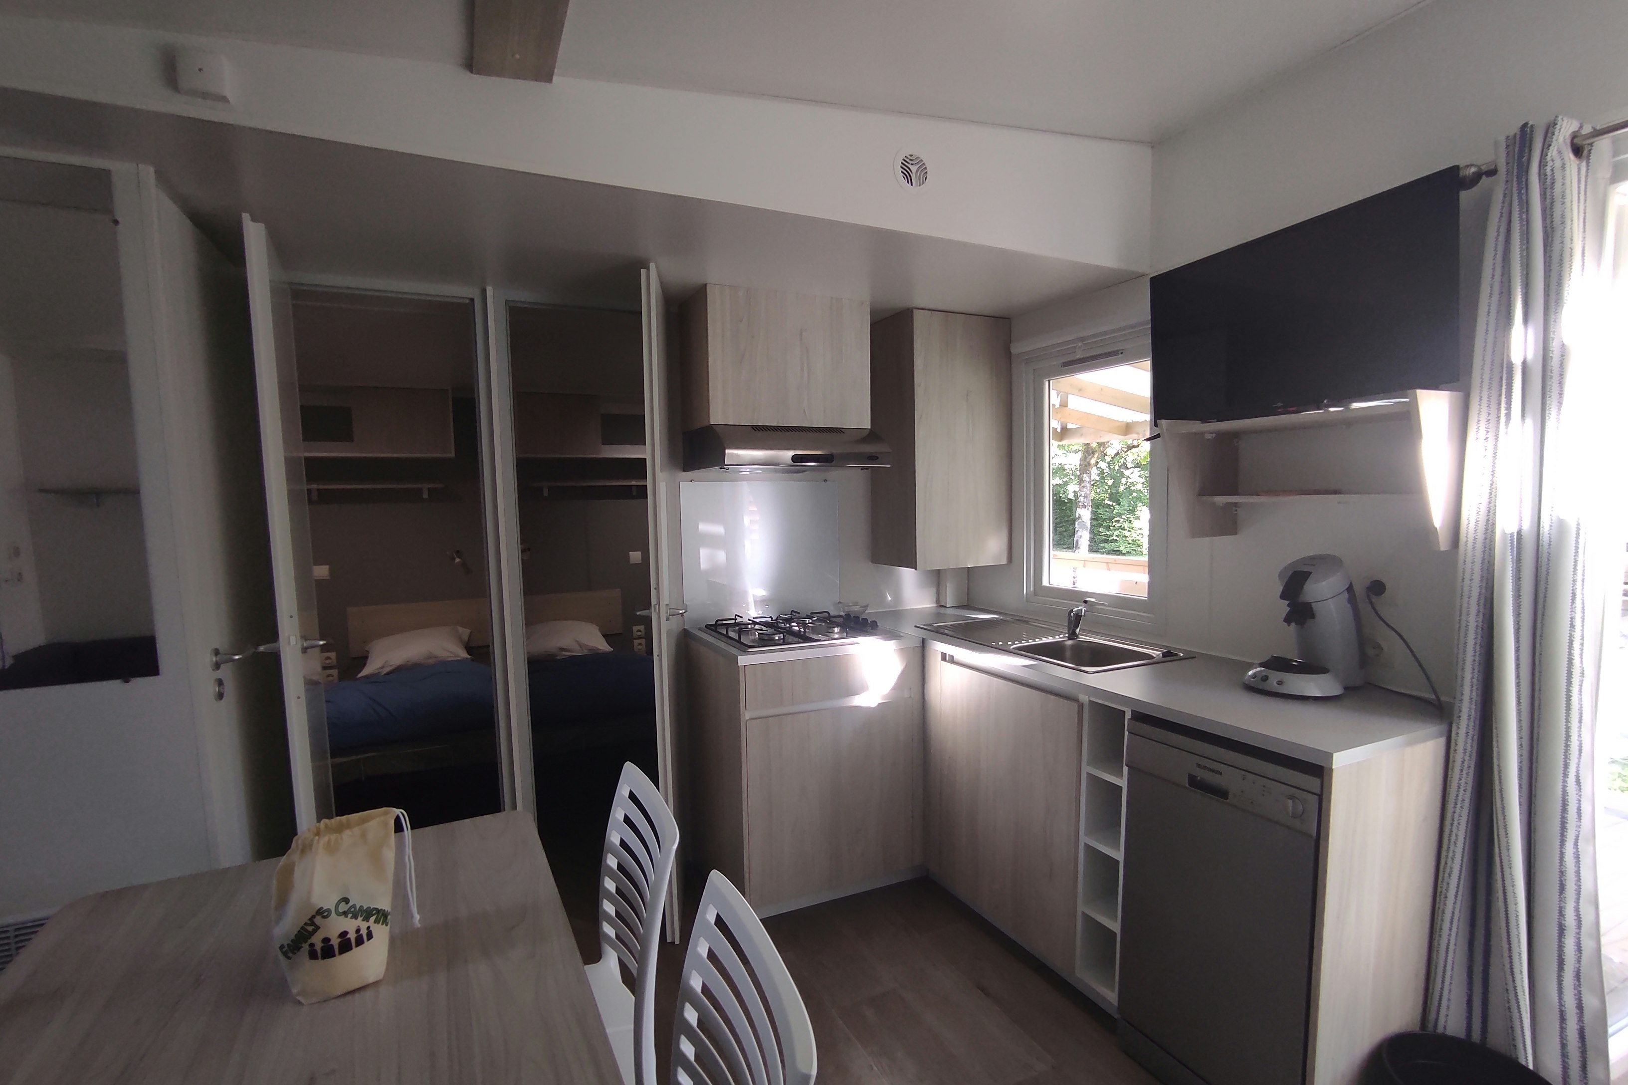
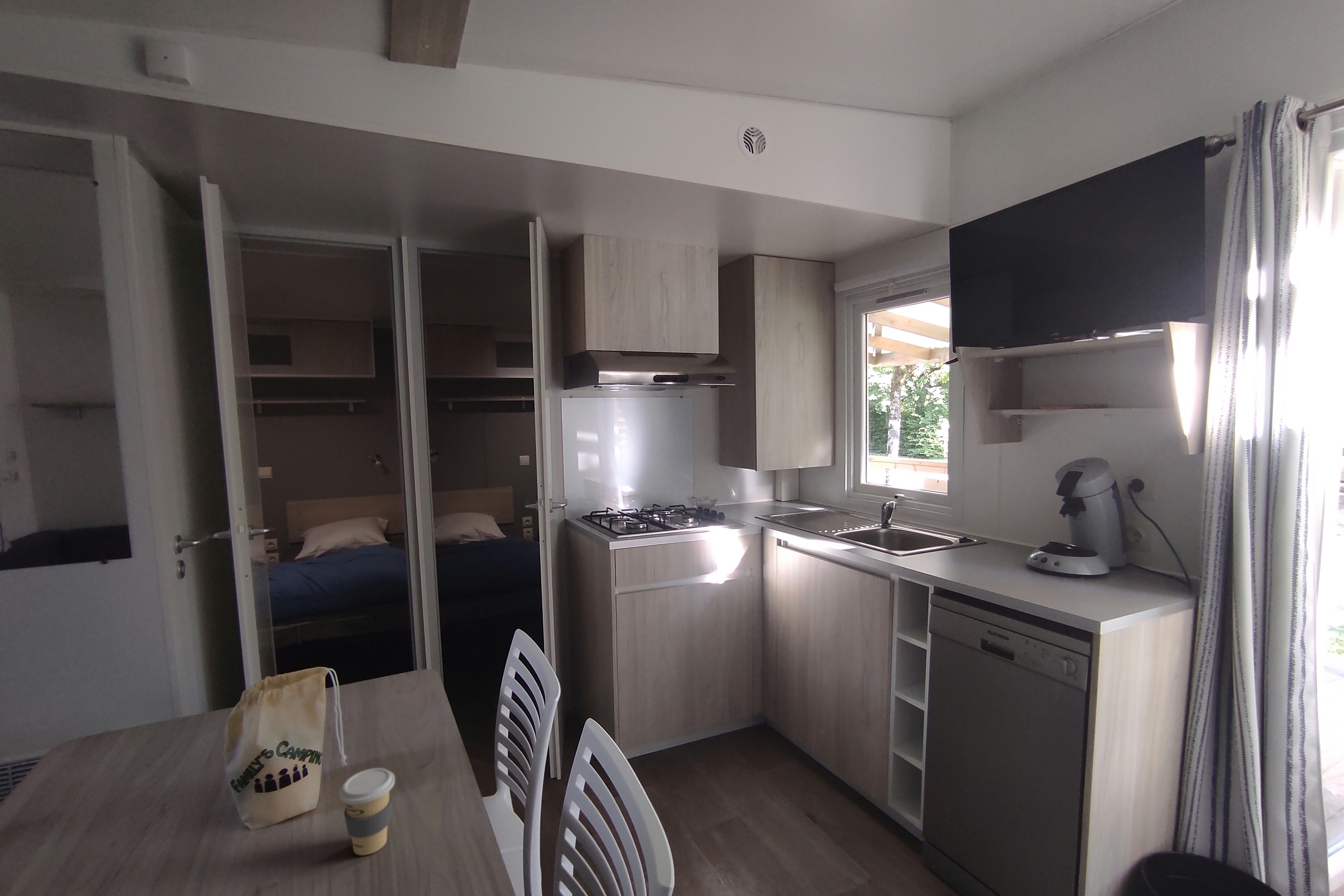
+ coffee cup (369, 812)
